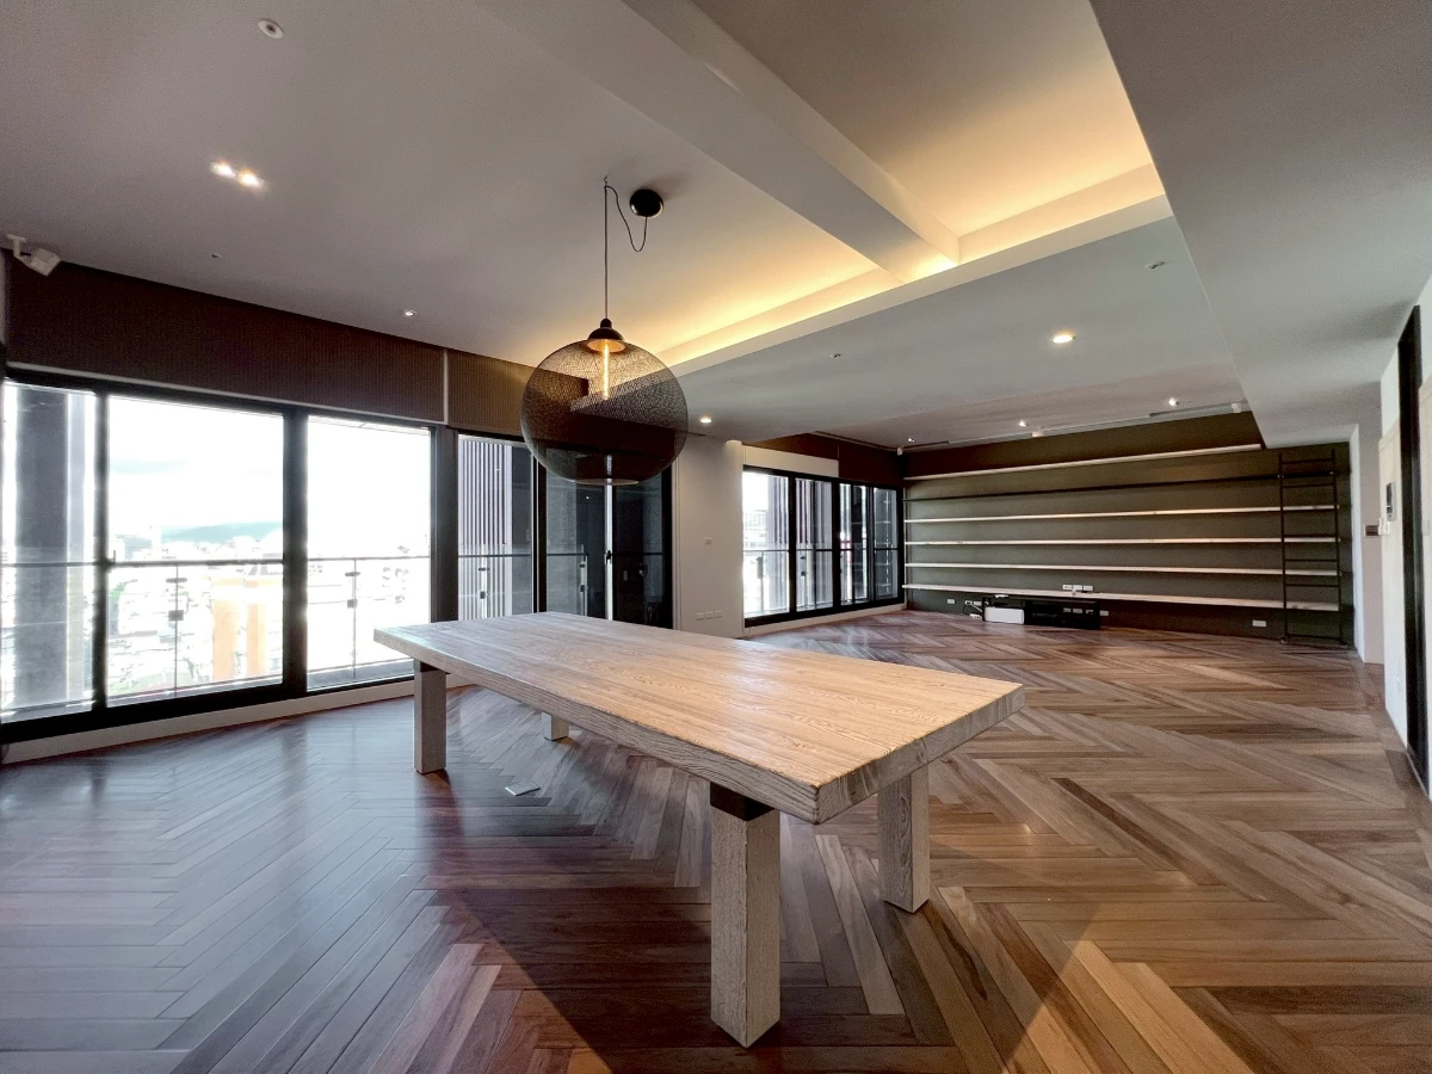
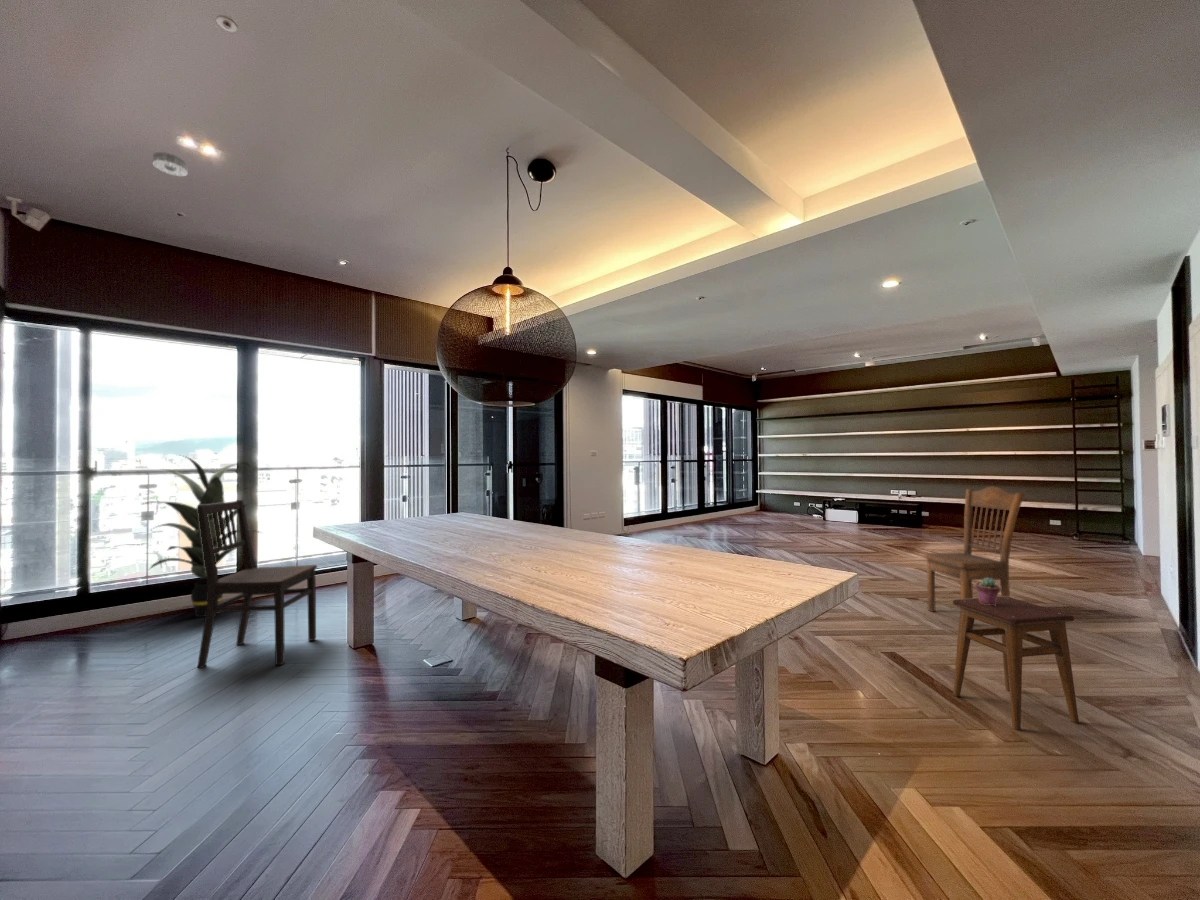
+ potted succulent (987, 590)
+ smoke detector (170, 163)
+ dining chair (260, 577)
+ dining chair (969, 551)
+ indoor plant (199, 534)
+ stool (1011, 657)
